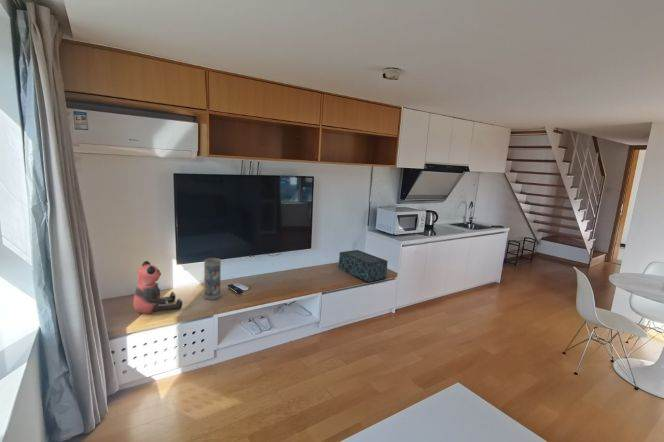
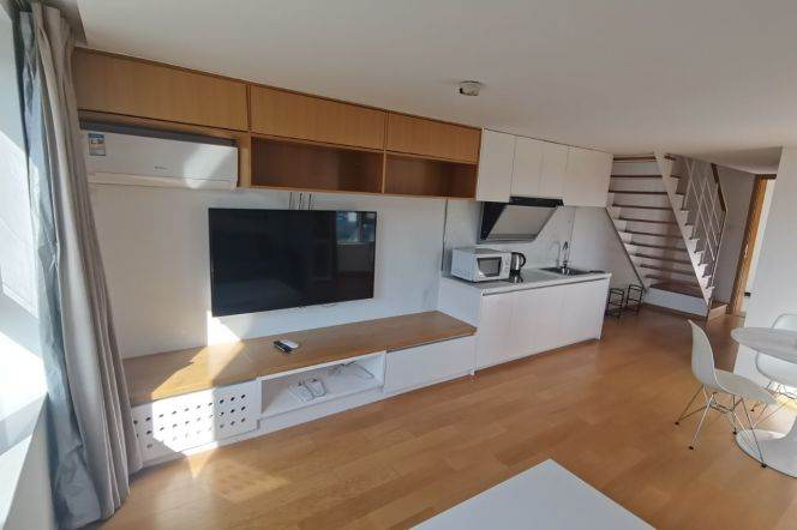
- bear (156, 286)
- decorative box (363, 264)
- vase (212, 278)
